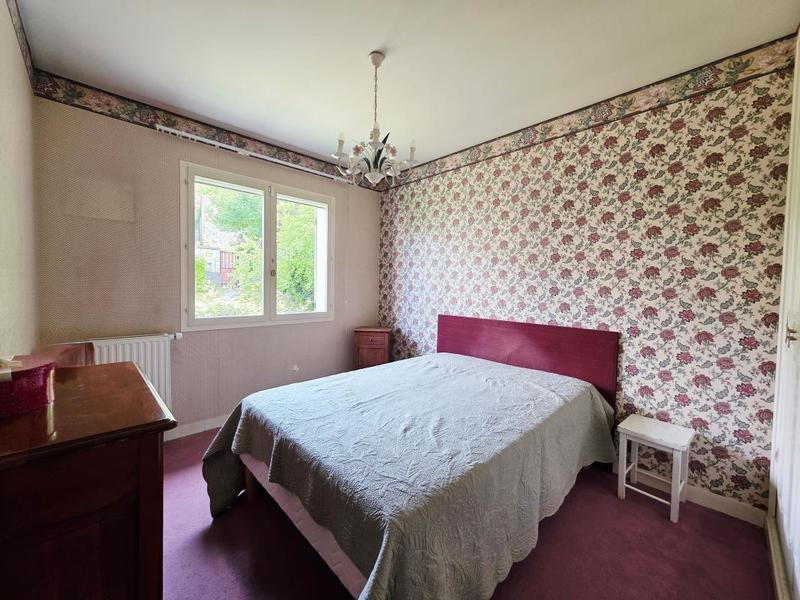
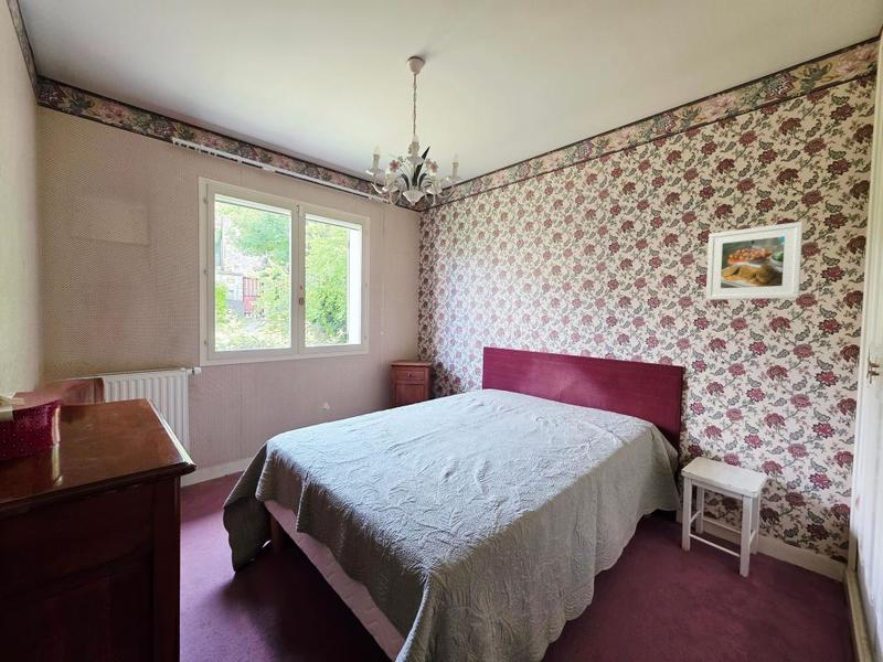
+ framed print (751, 264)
